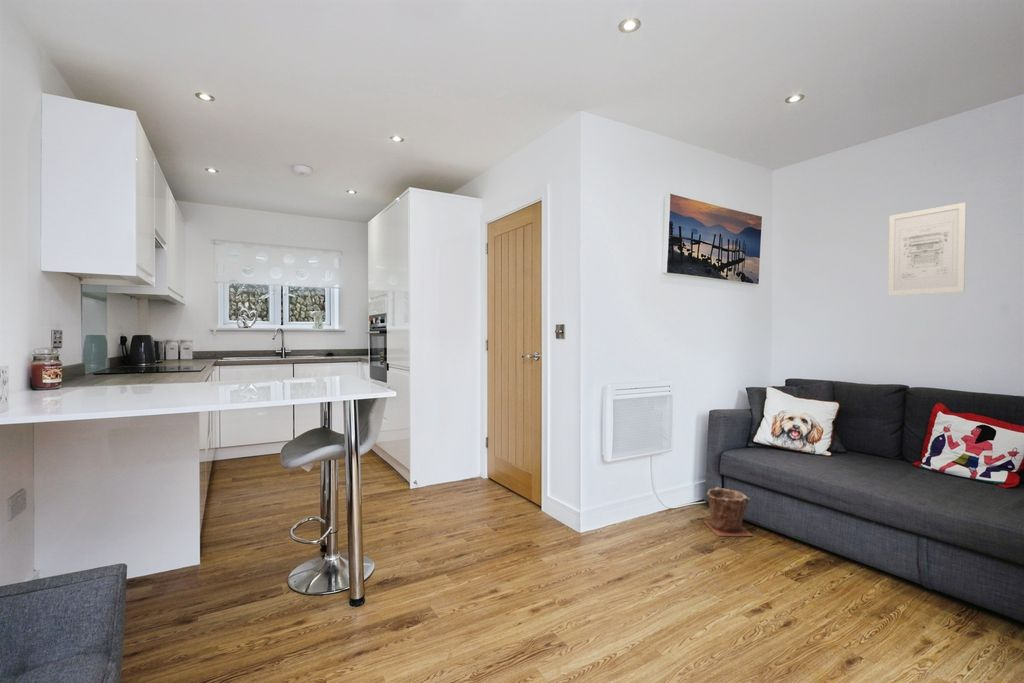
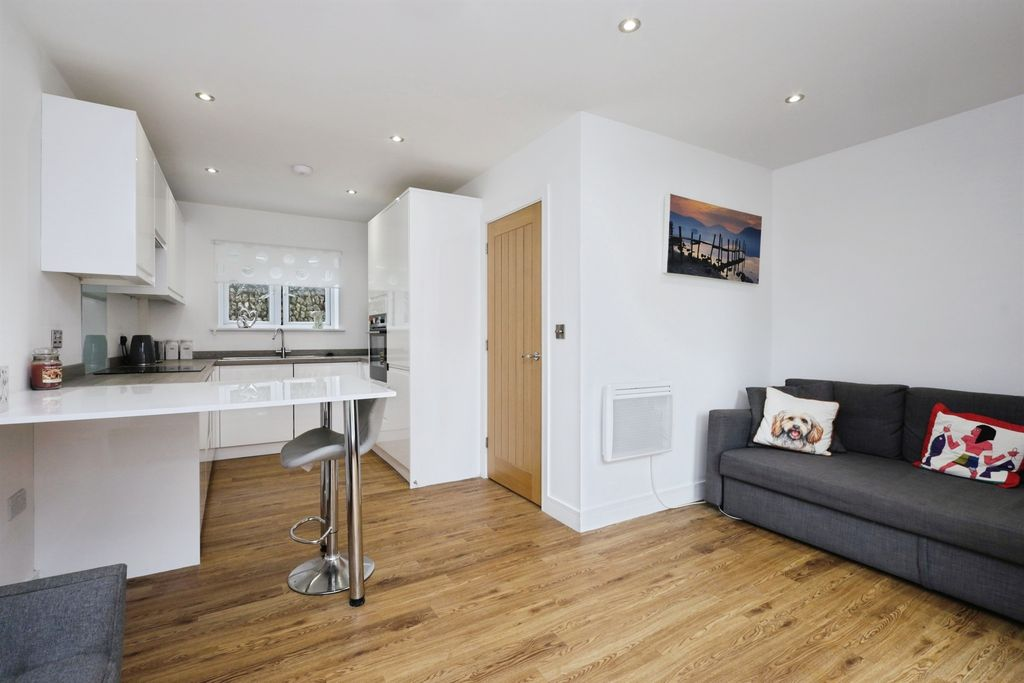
- wall art (925, 251)
- plant pot (727, 510)
